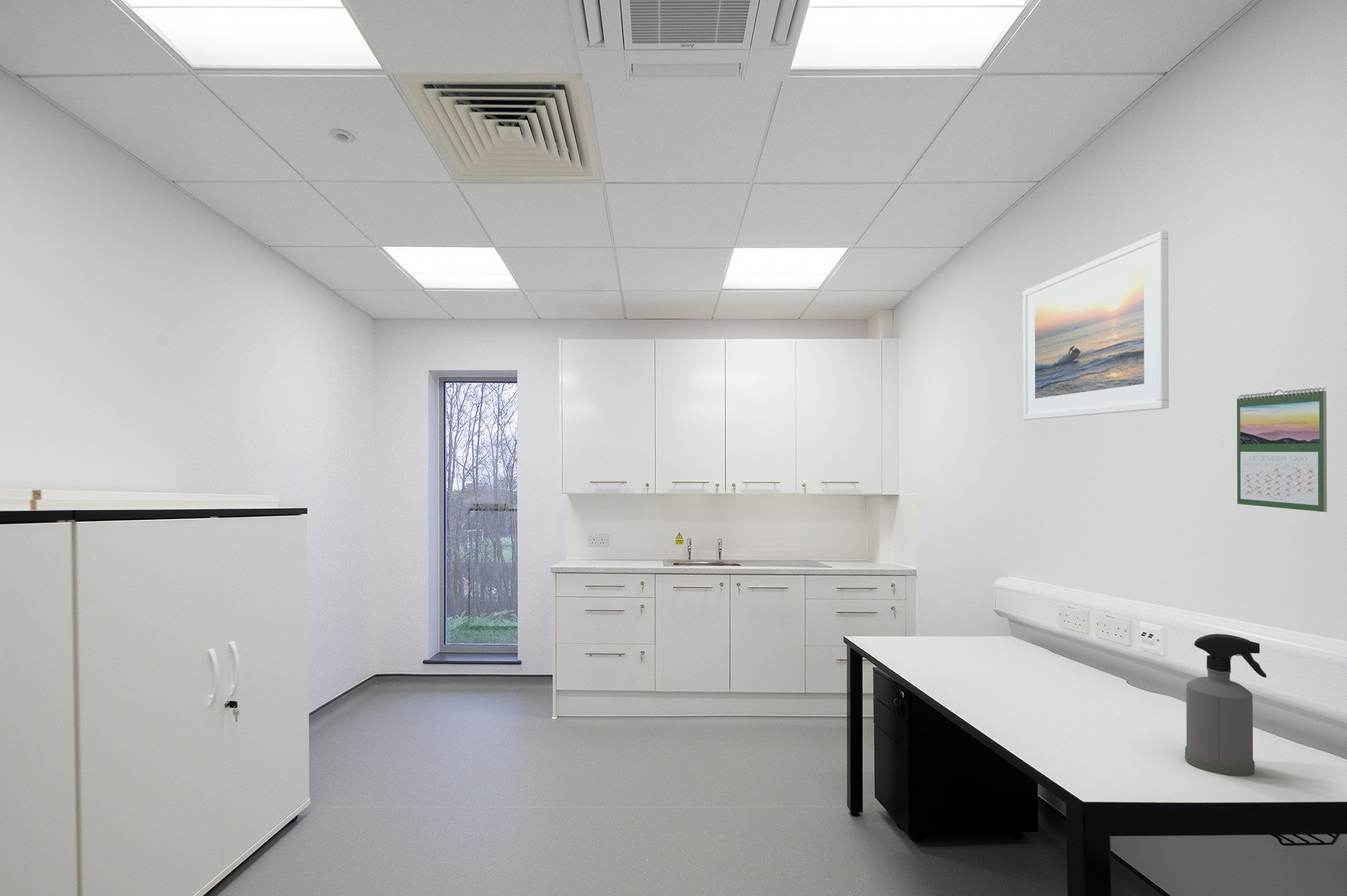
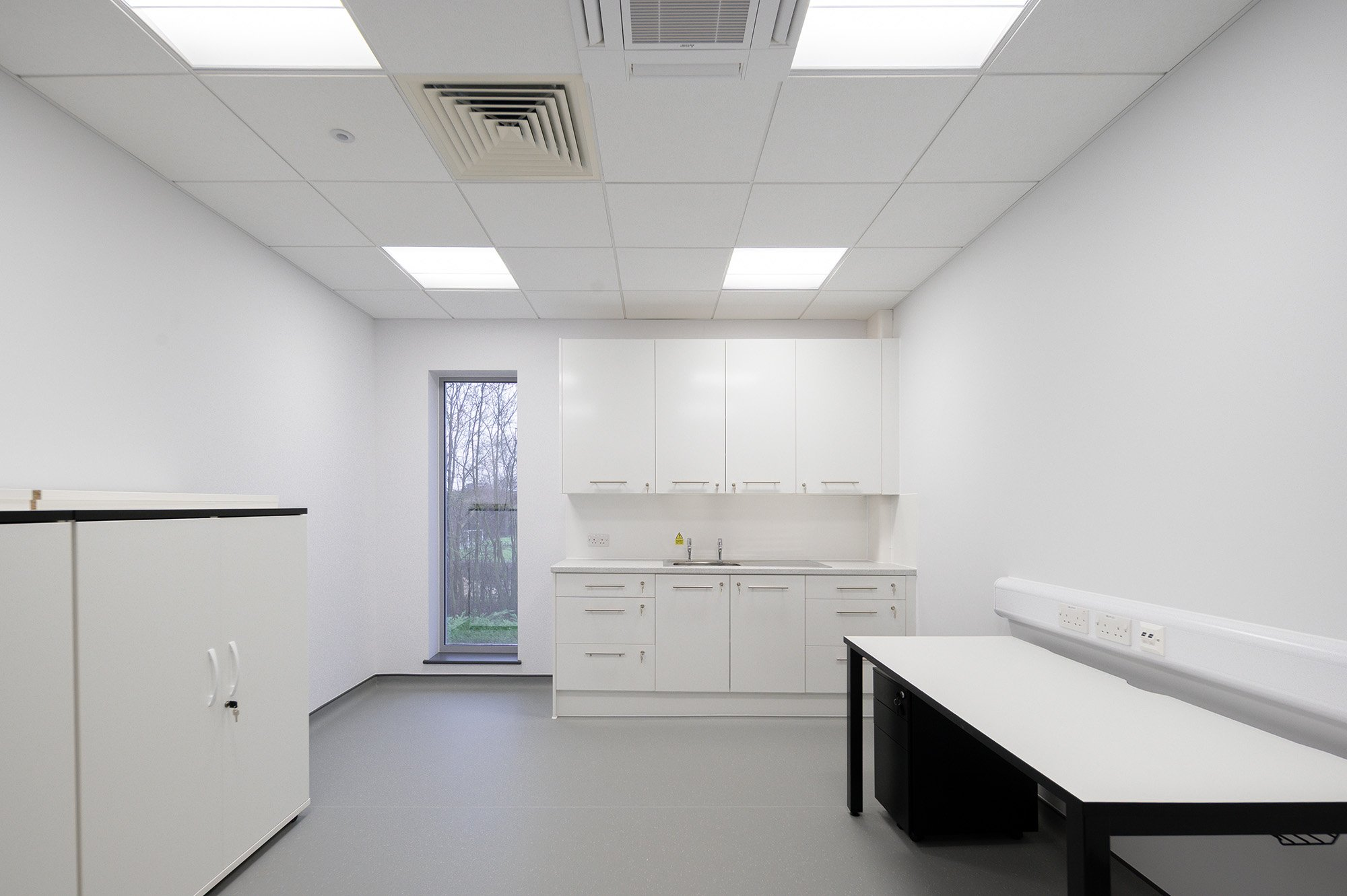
- calendar (1278, 448)
- spray bottle (1224, 700)
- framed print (1084, 340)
